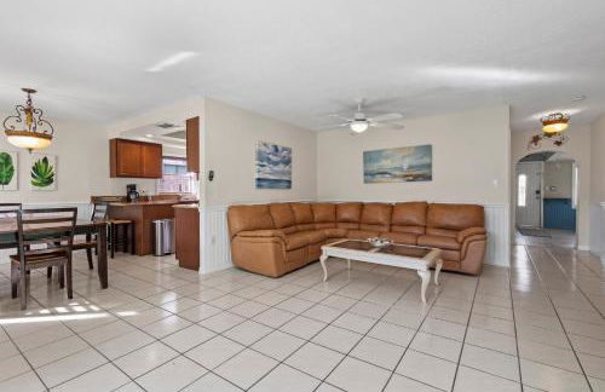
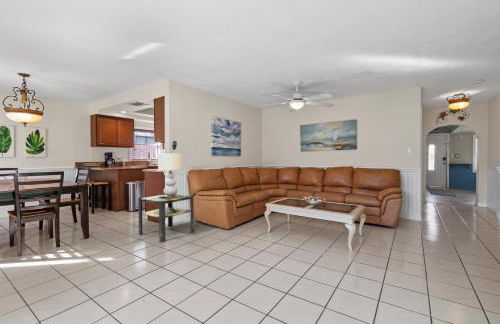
+ side table (166, 214)
+ lamp (170, 173)
